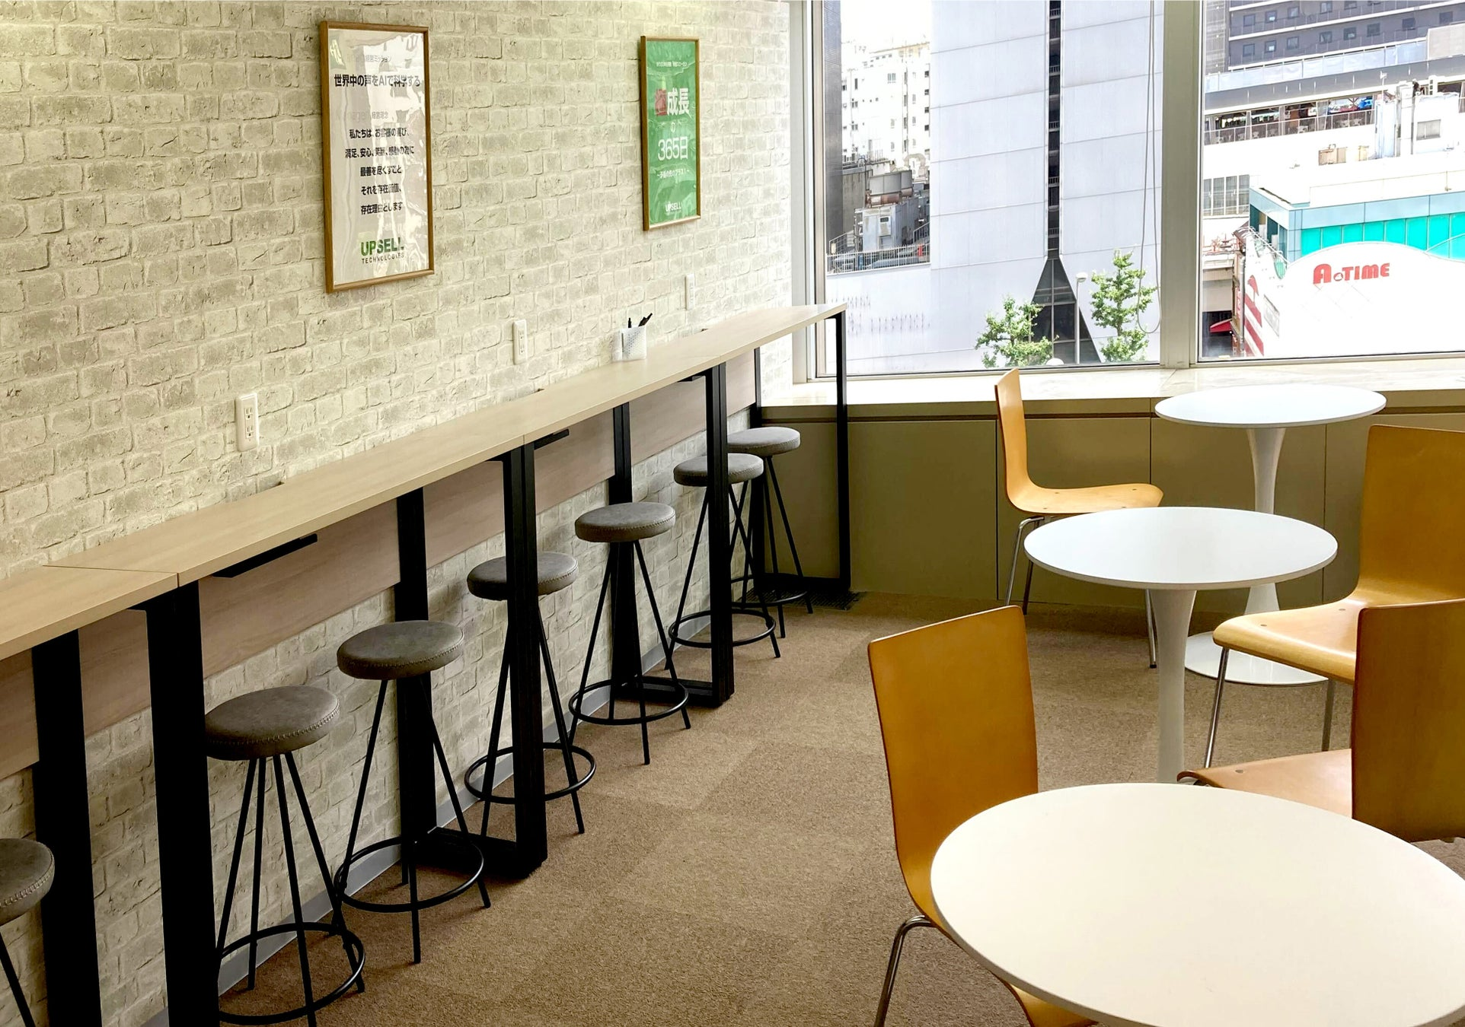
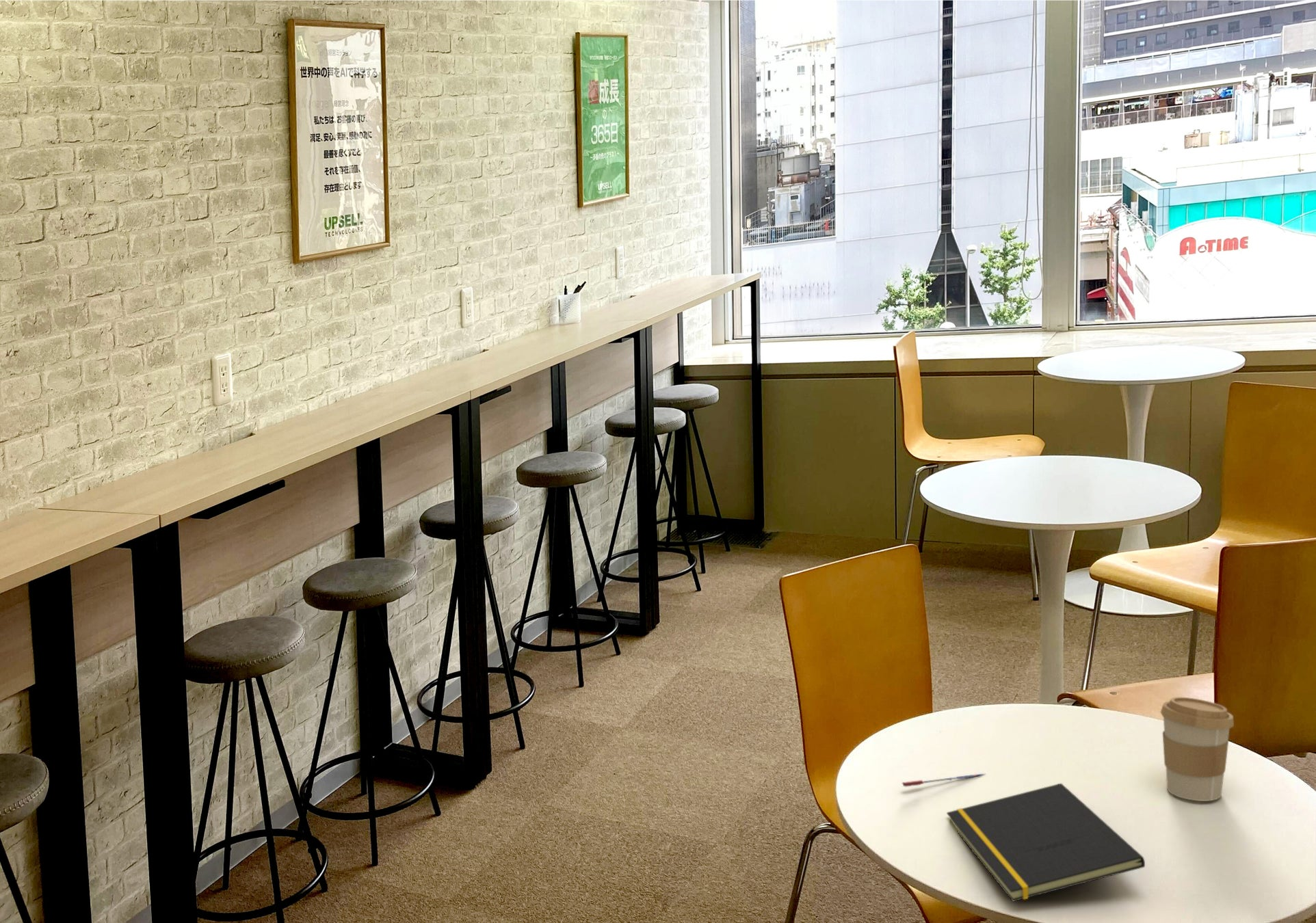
+ pen (945, 779)
+ notepad (1039, 838)
+ coffee cup (1196, 746)
